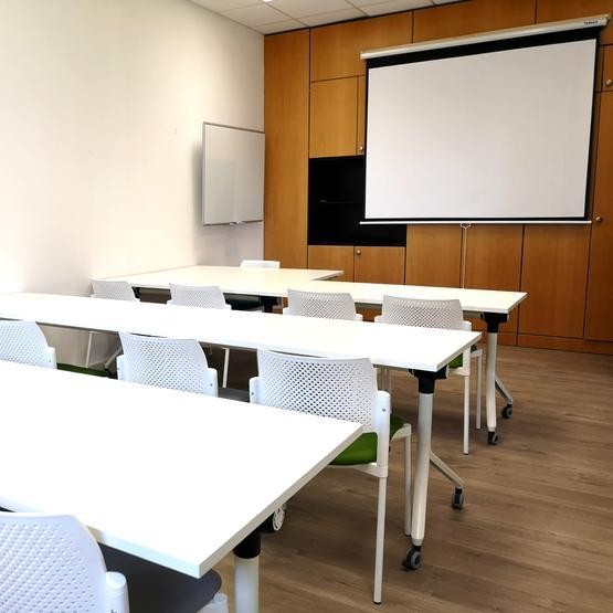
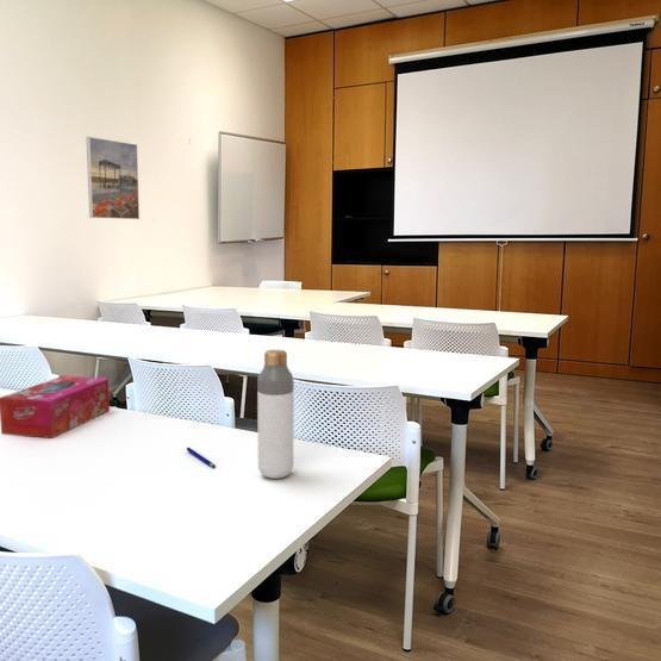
+ pen (200, 456)
+ tissue box (57, 404)
+ bottle (275, 413)
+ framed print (113, 180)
